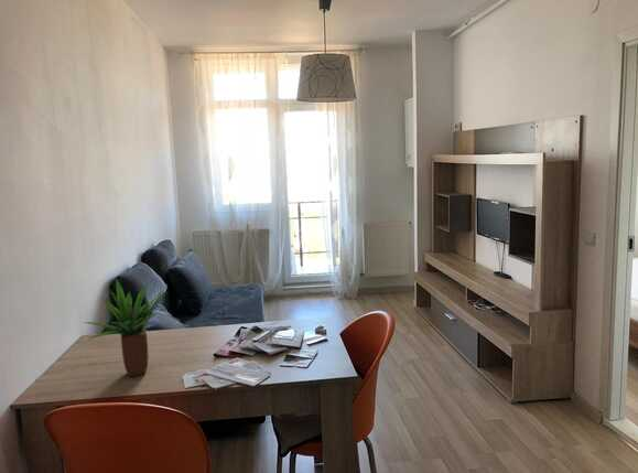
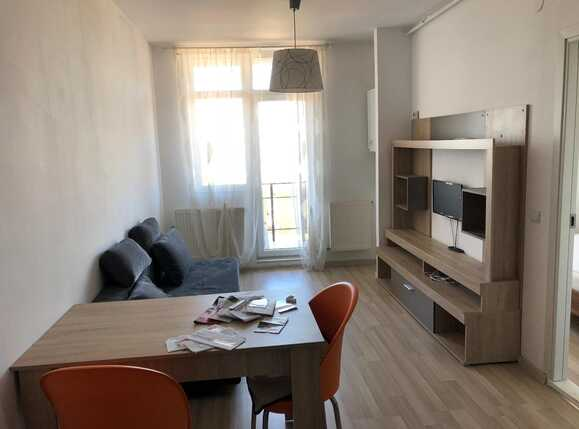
- potted plant (127, 329)
